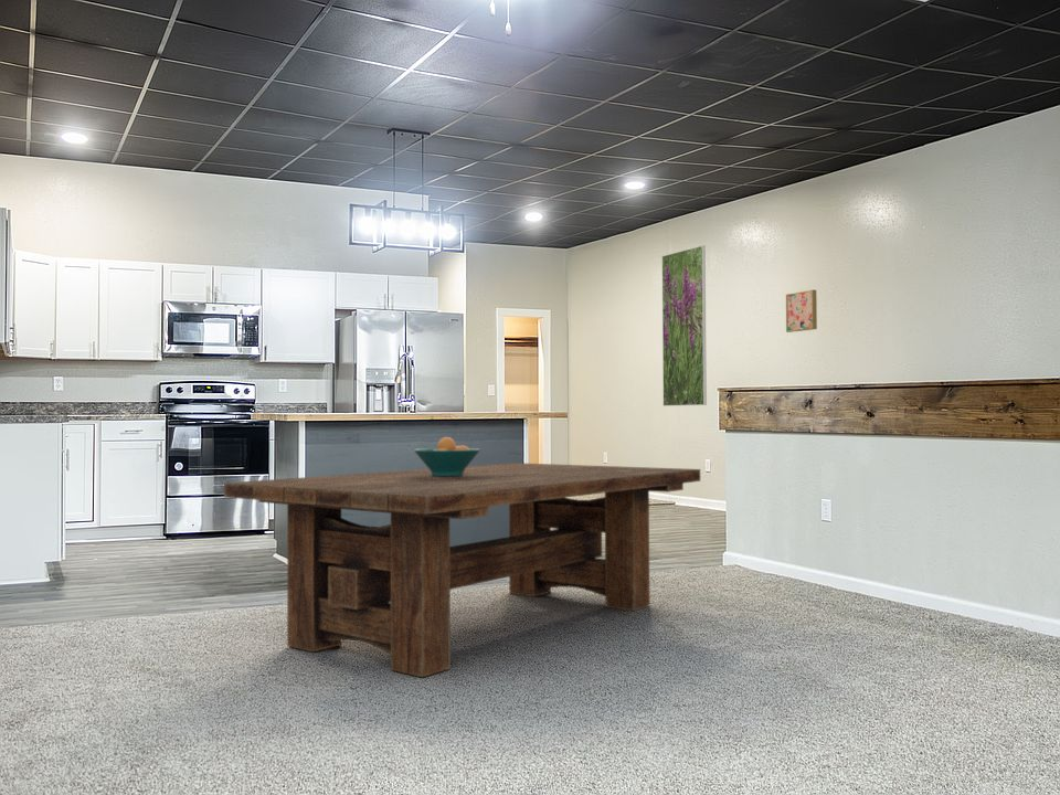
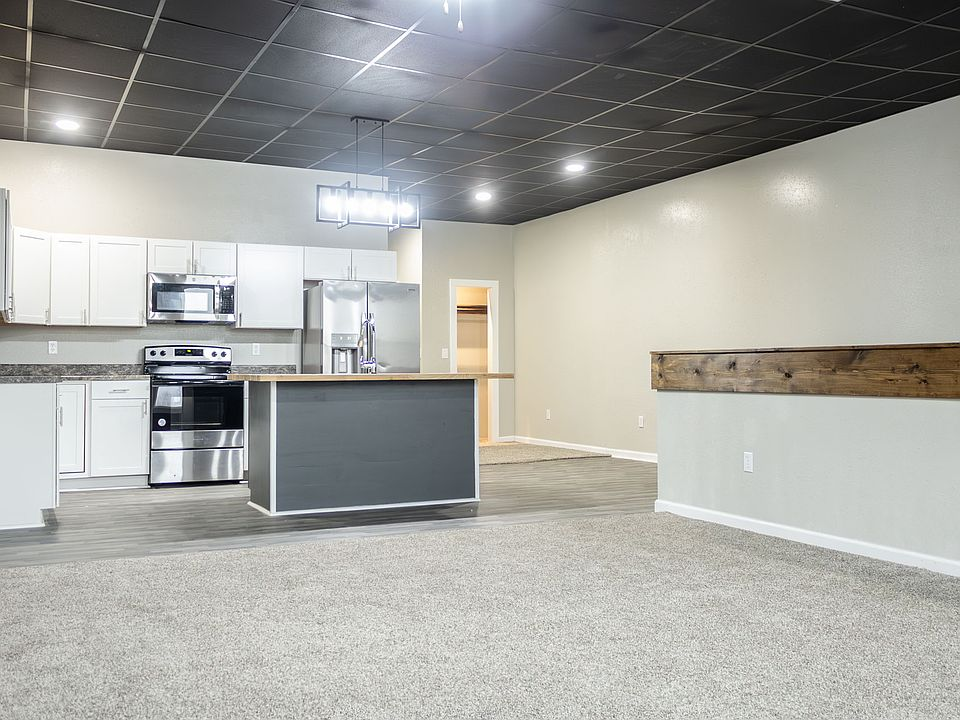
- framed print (683, 328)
- dining table (485, 549)
- wall art (801, 311)
- fruit bowl (447, 455)
